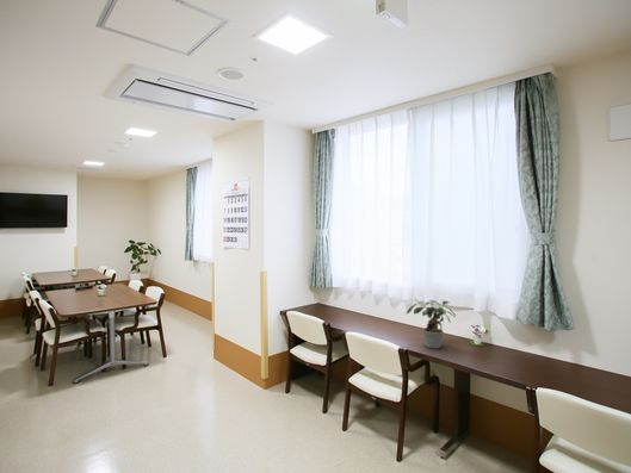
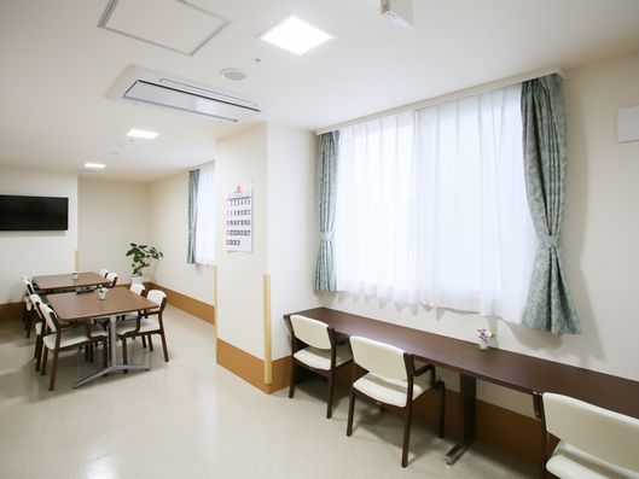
- potted plant (435, 322)
